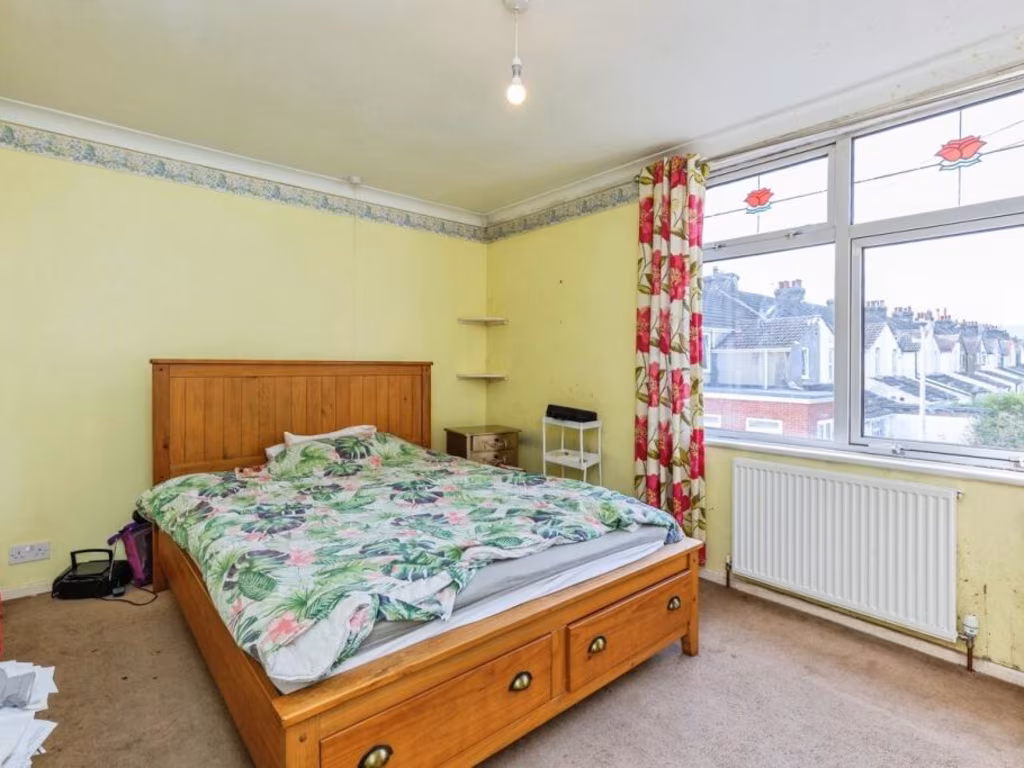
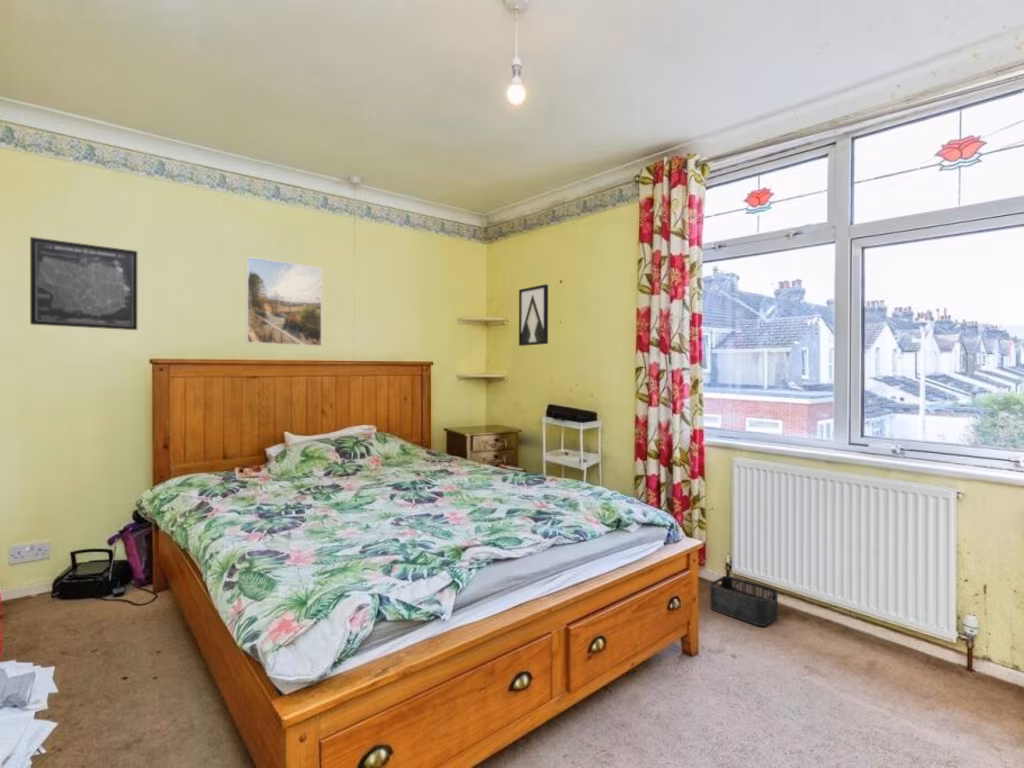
+ storage bin (743, 599)
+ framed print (285, 303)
+ wall art (533, 316)
+ wall art (86, 285)
